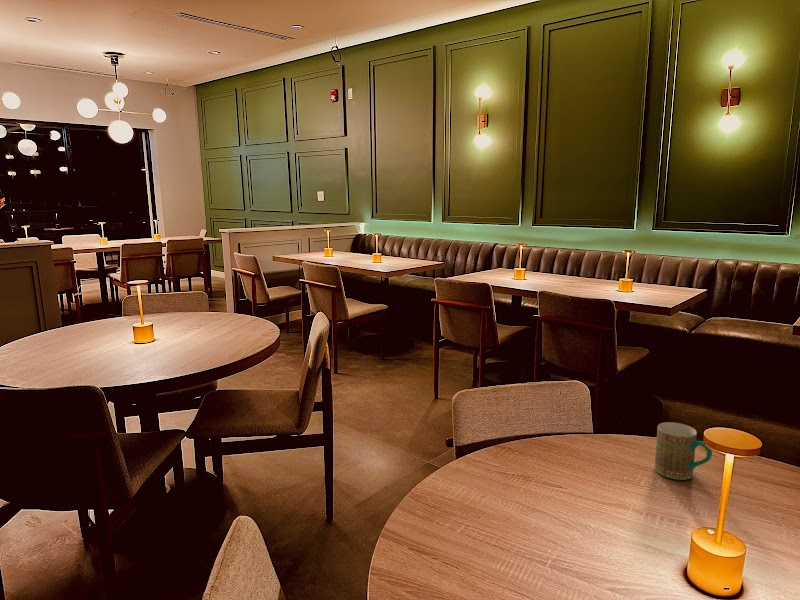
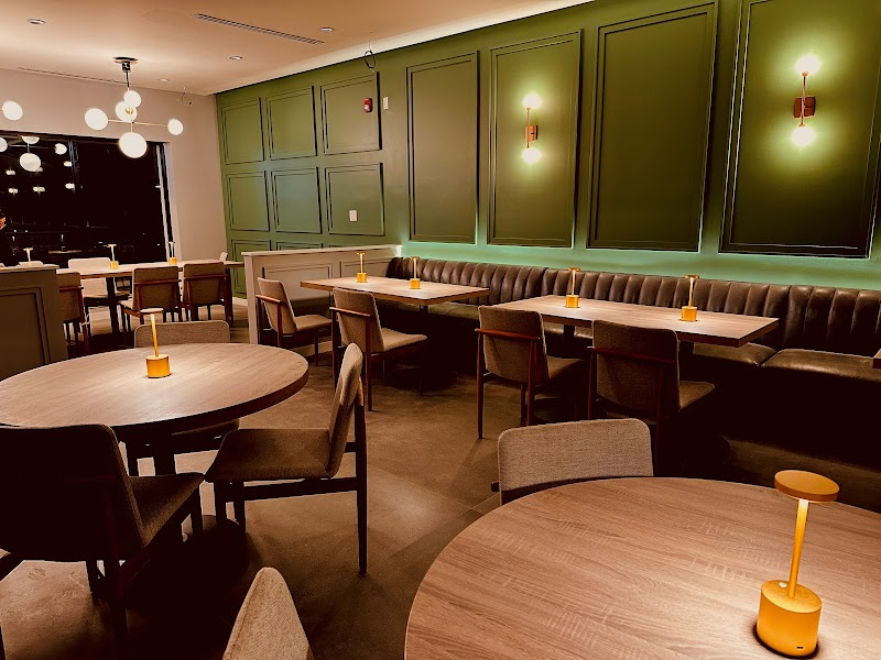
- mug (683, 453)
